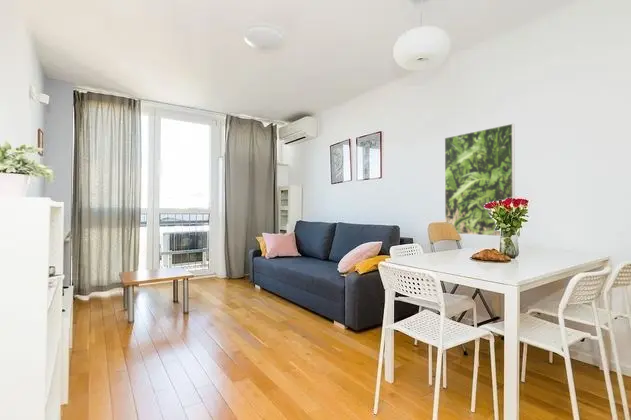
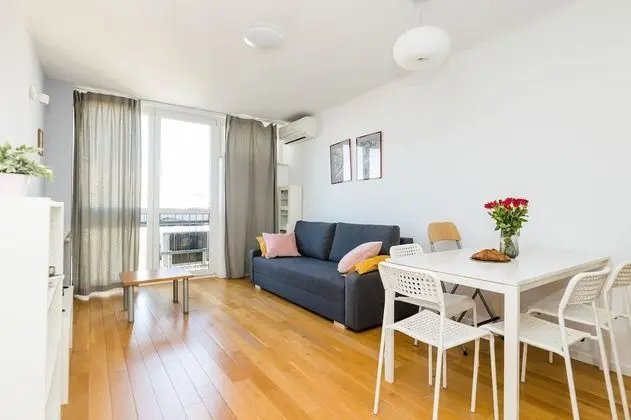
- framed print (476, 183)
